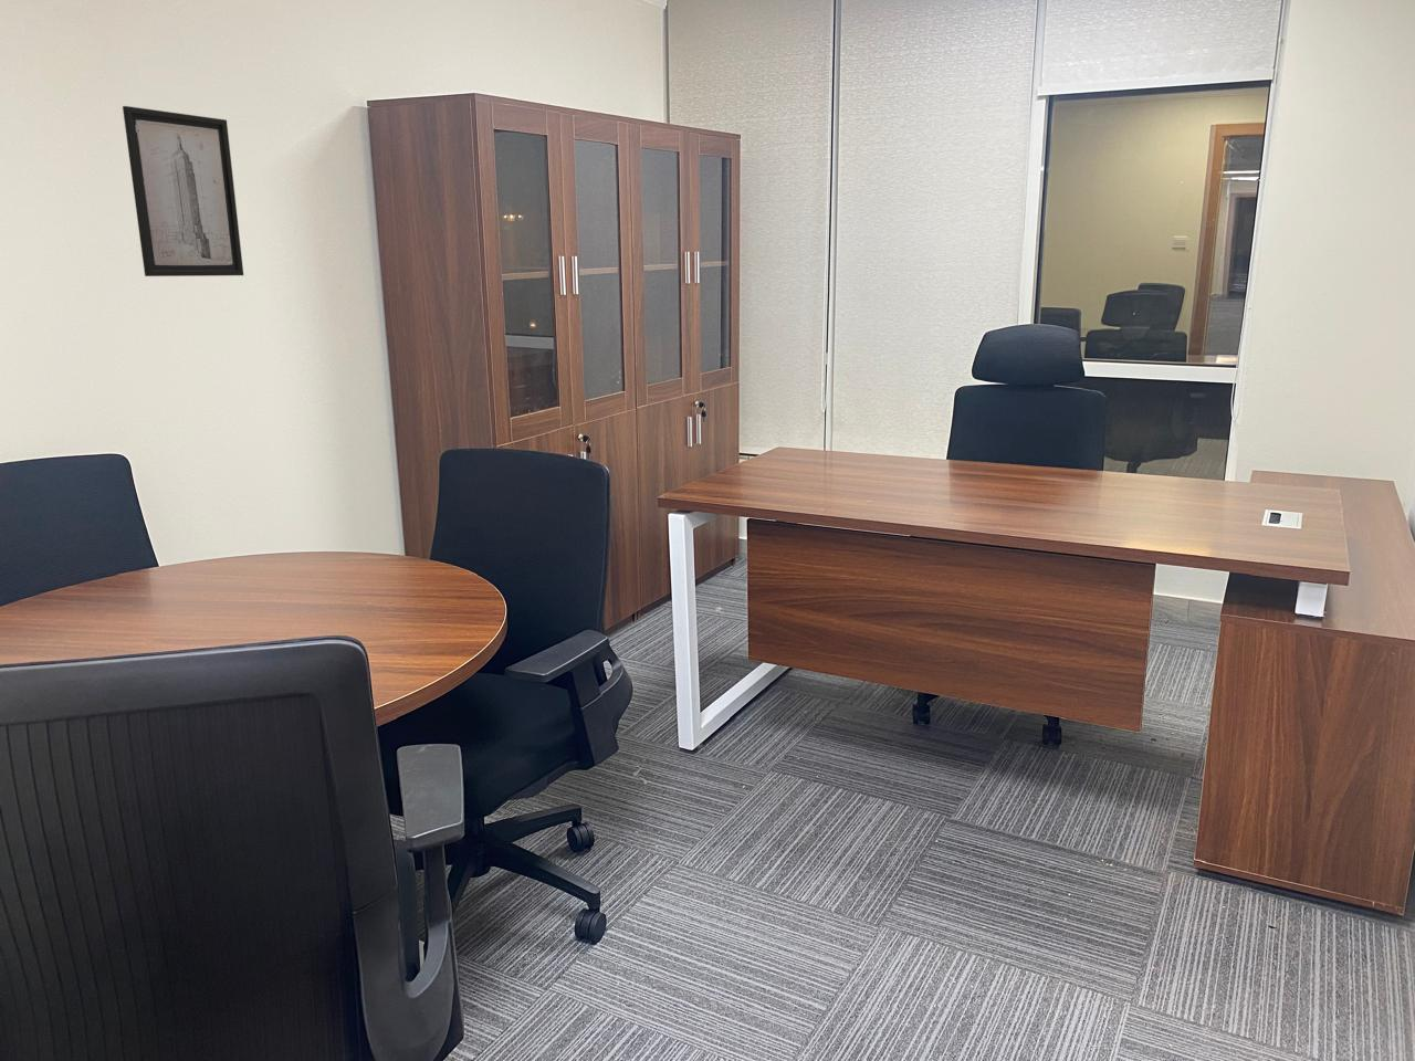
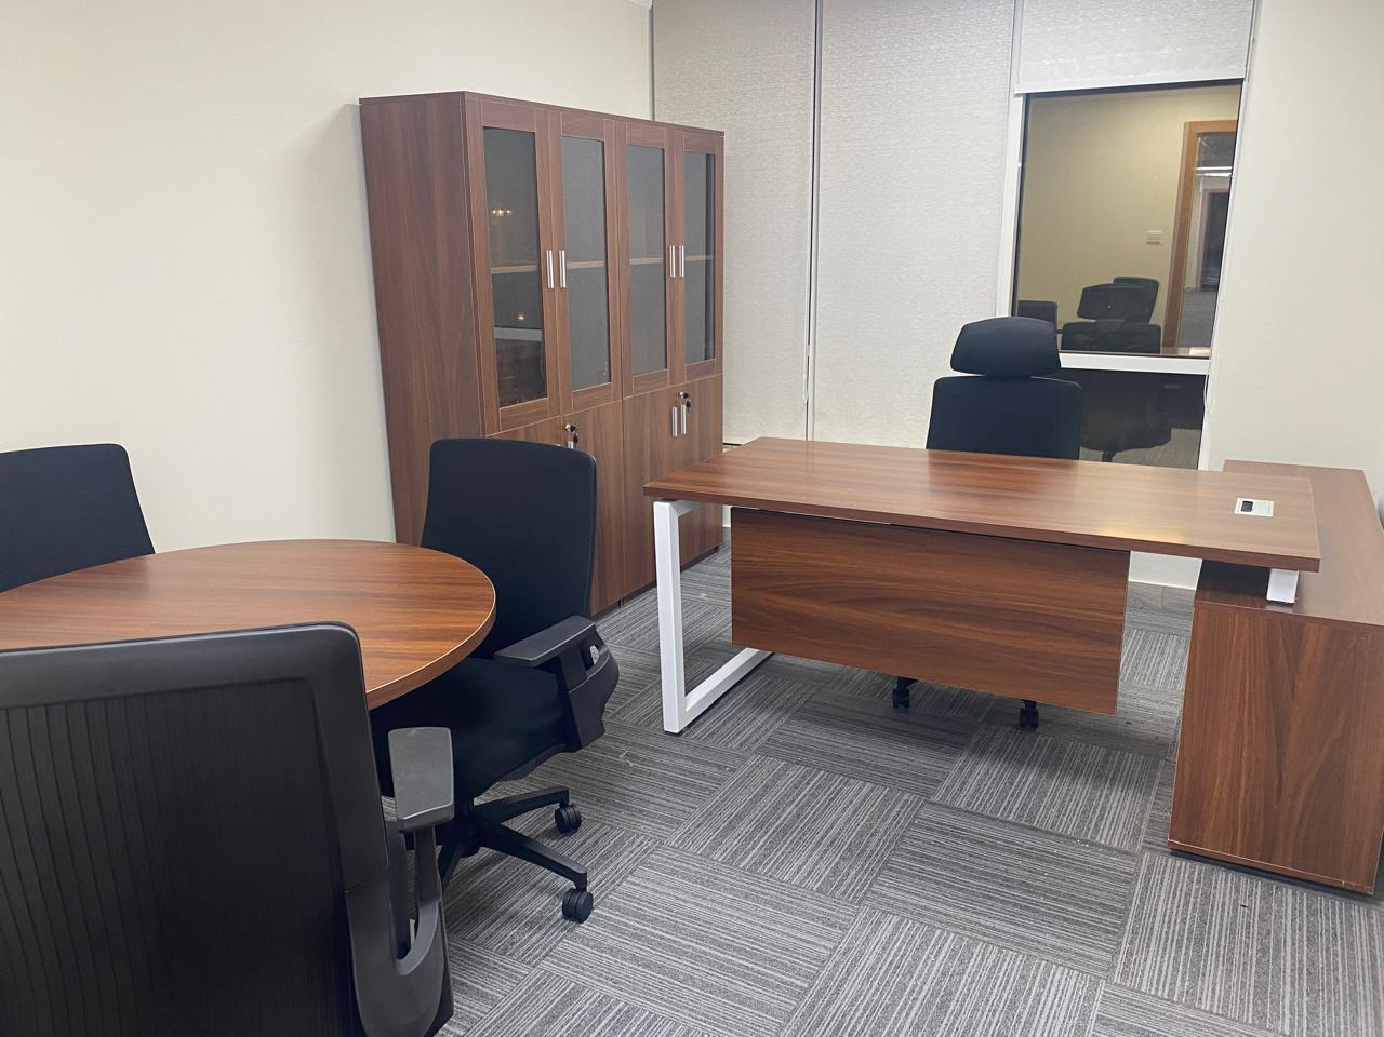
- wall art (187, 196)
